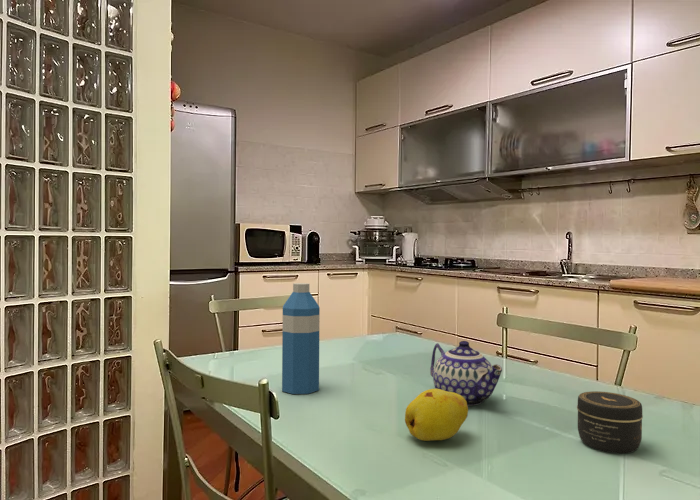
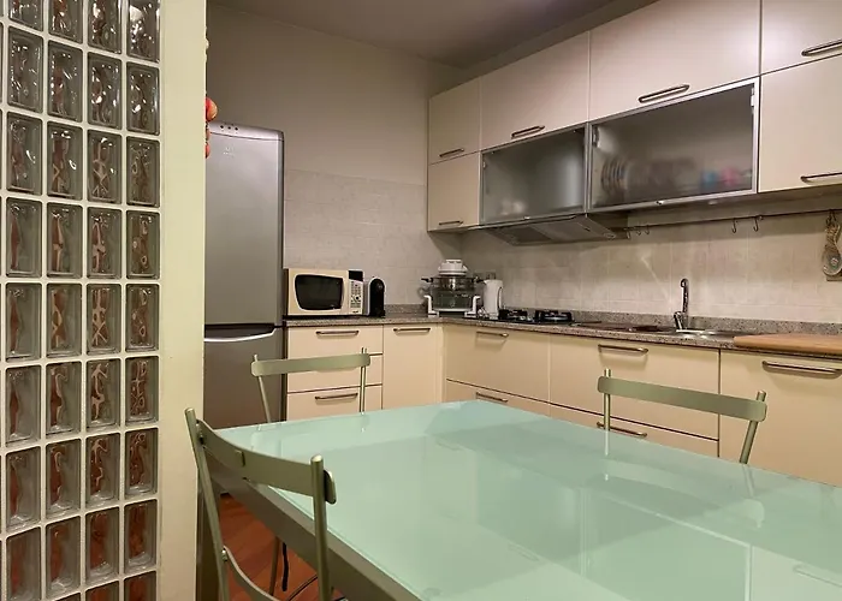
- jar (608, 421)
- fruit (438, 413)
- water bottle (300, 336)
- teapot (462, 369)
